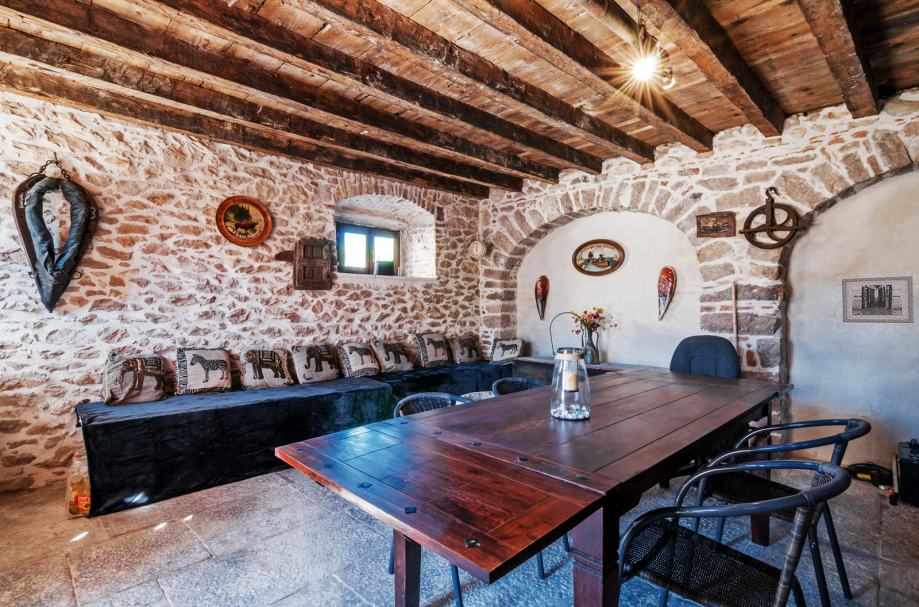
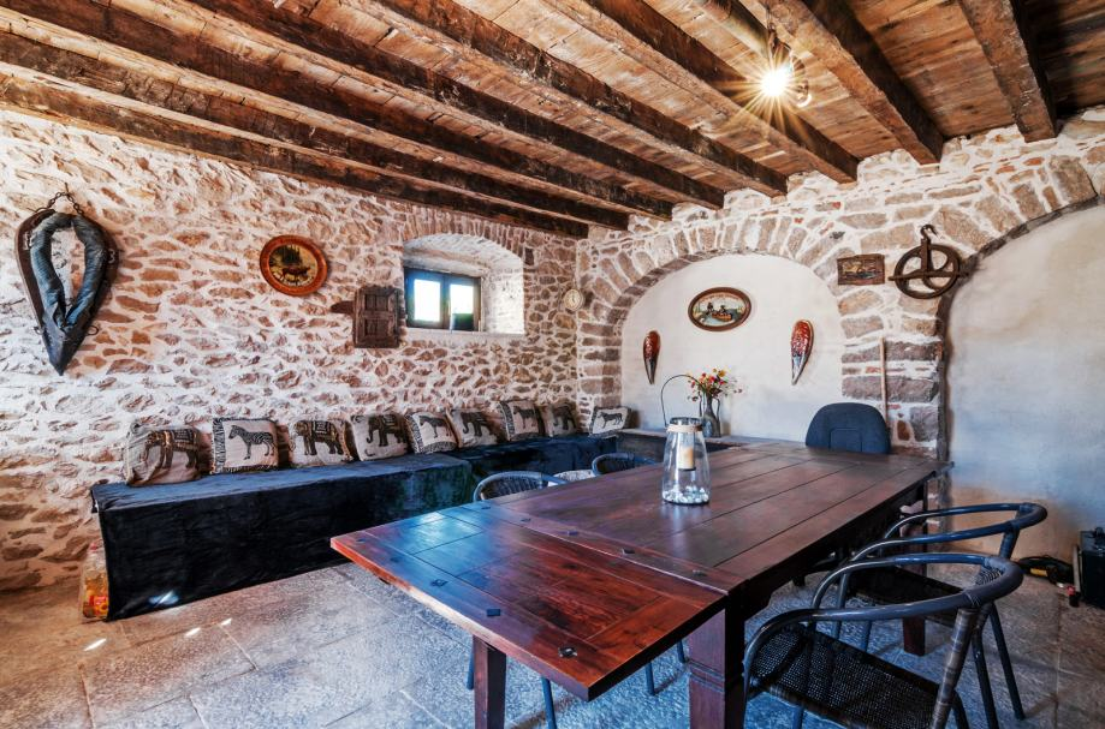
- wall art (876, 300)
